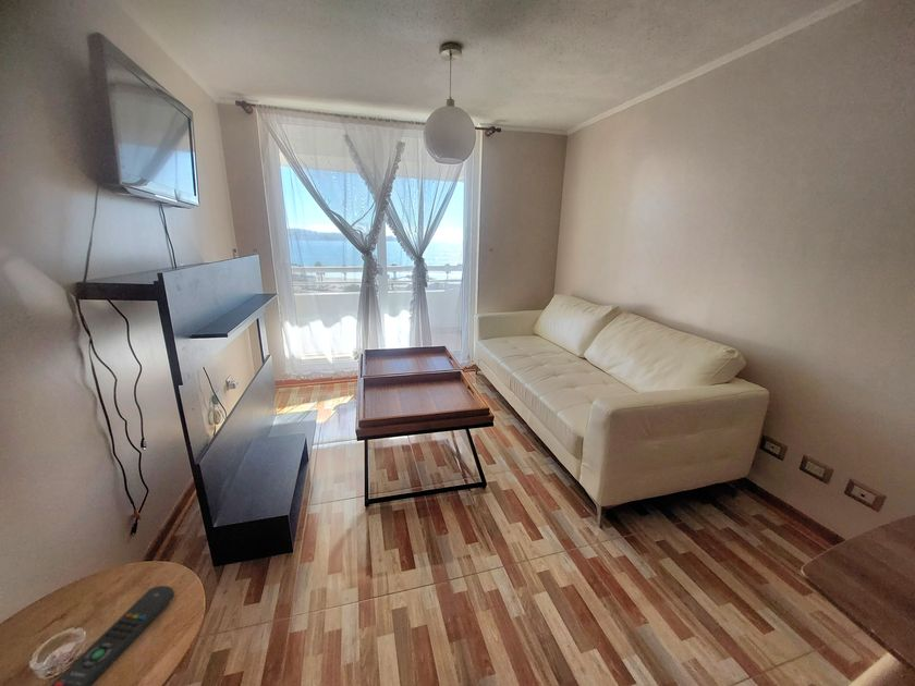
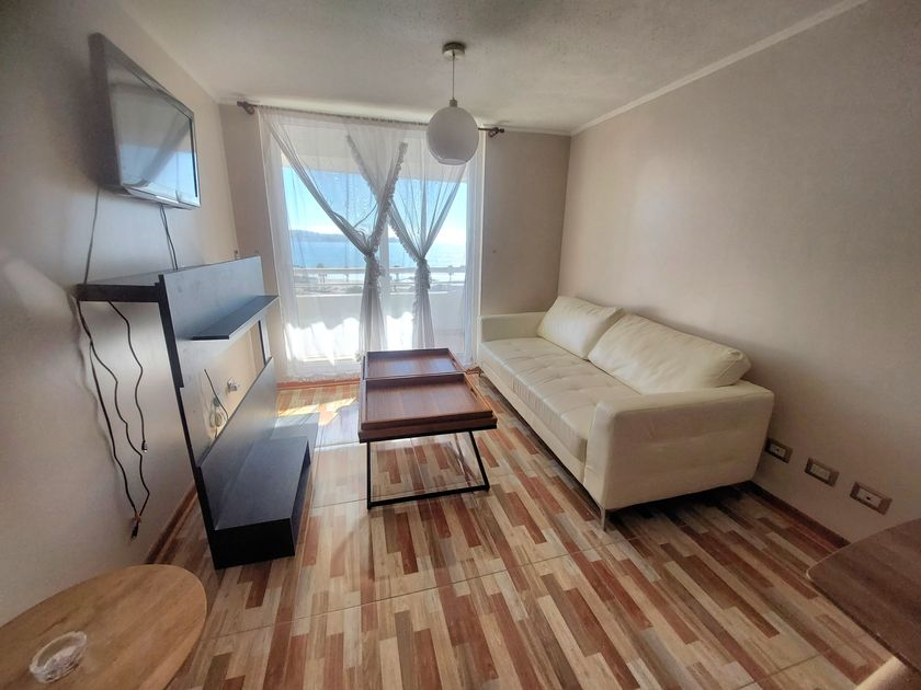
- remote control (119, 636)
